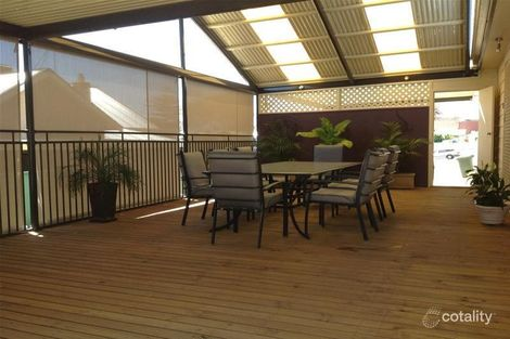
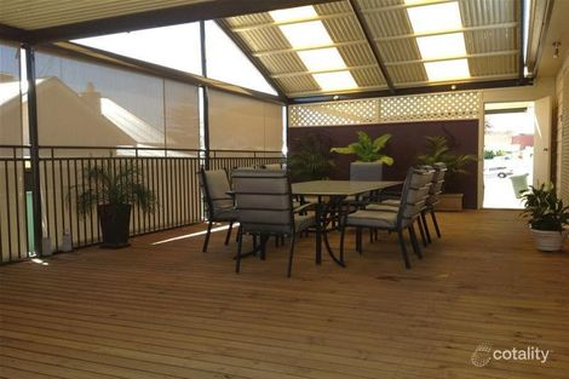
+ trash can (62, 241)
